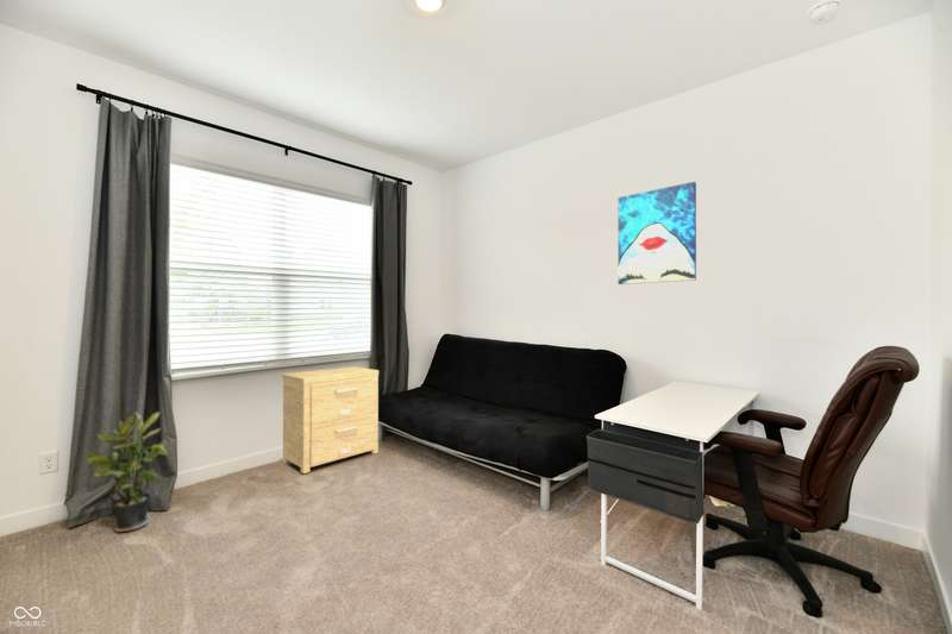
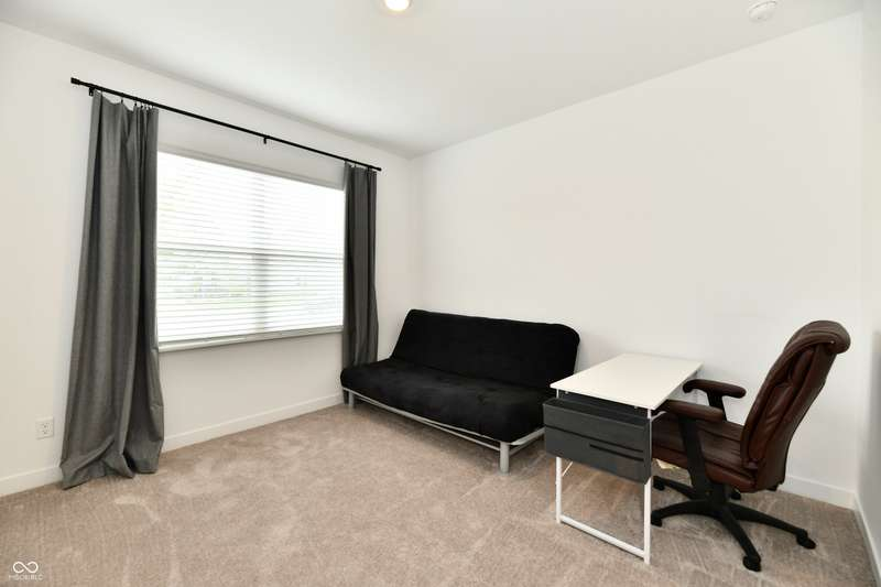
- side table (333, 414)
- potted plant (127, 469)
- wall art (654, 236)
